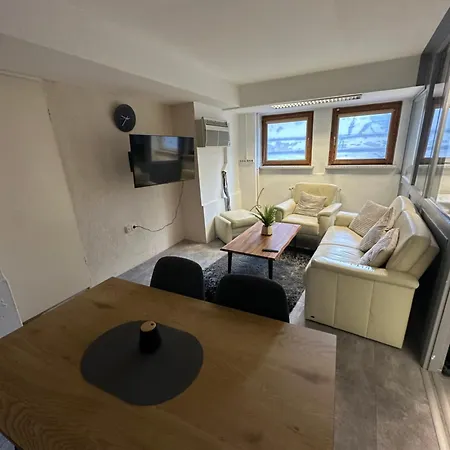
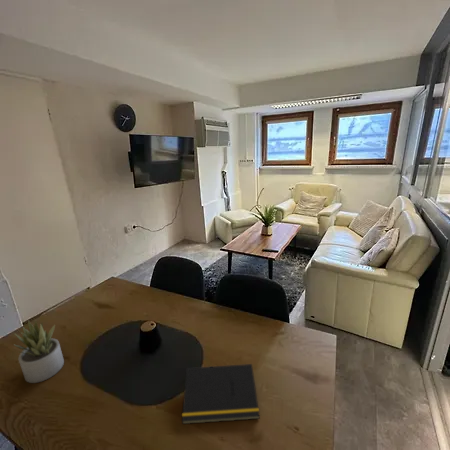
+ notepad (220, 391)
+ succulent plant (38, 347)
